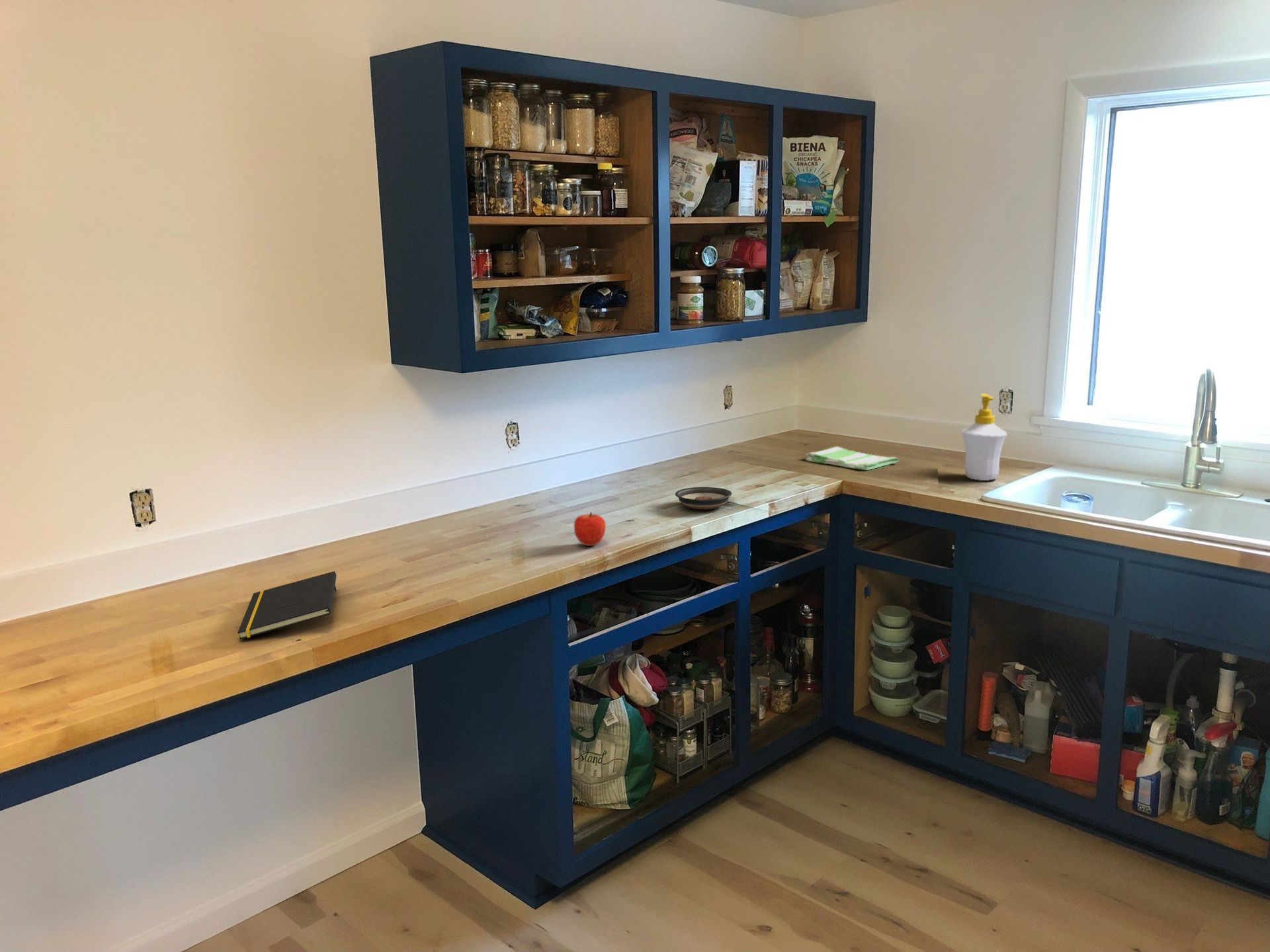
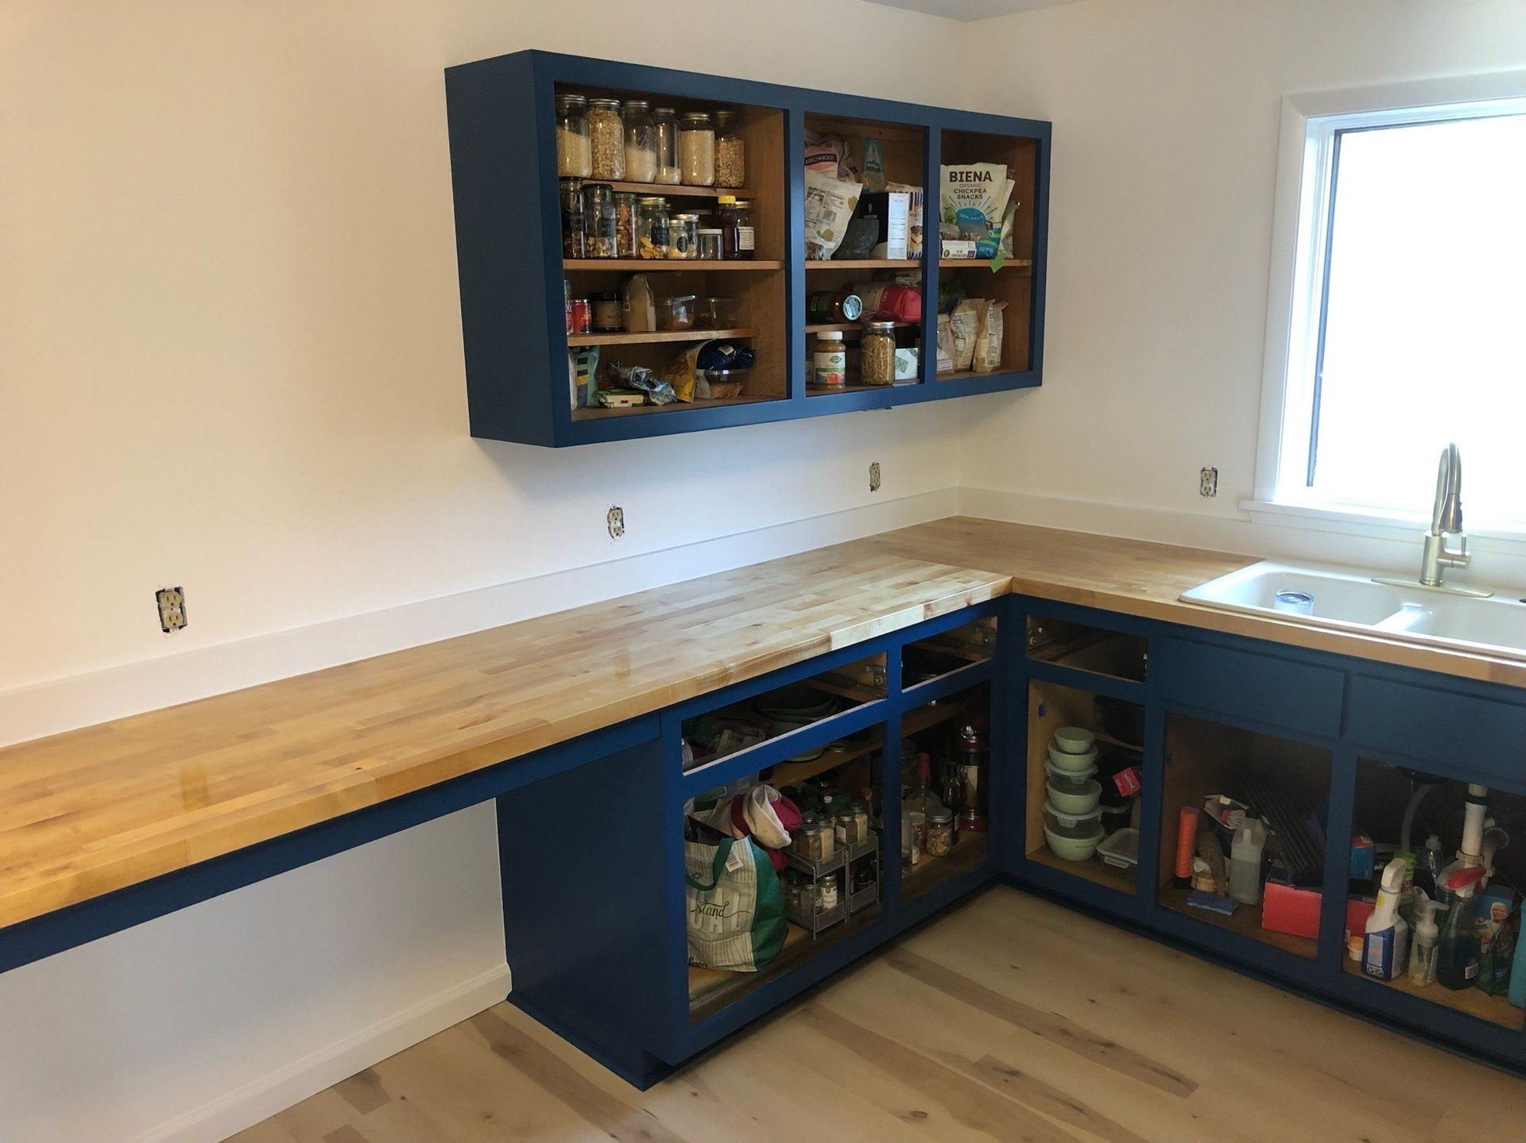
- fruit (589, 528)
- saucer (703, 499)
- notepad (290, 603)
- dish towel (851, 457)
- soap bottle (984, 436)
